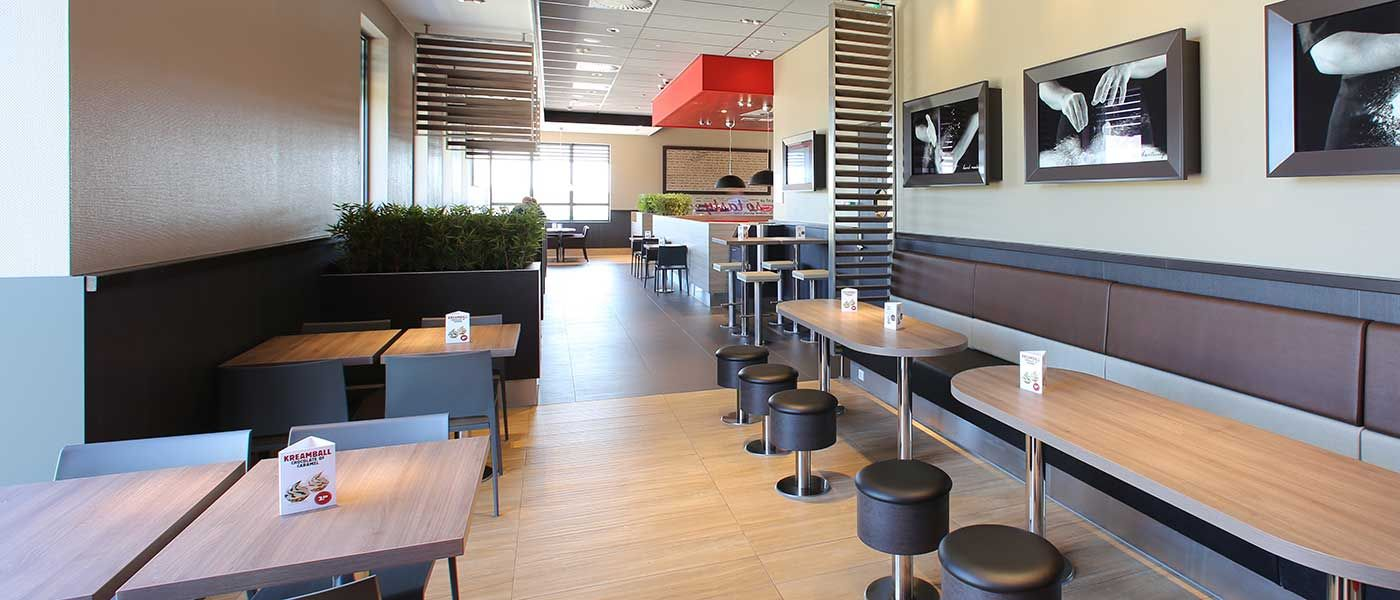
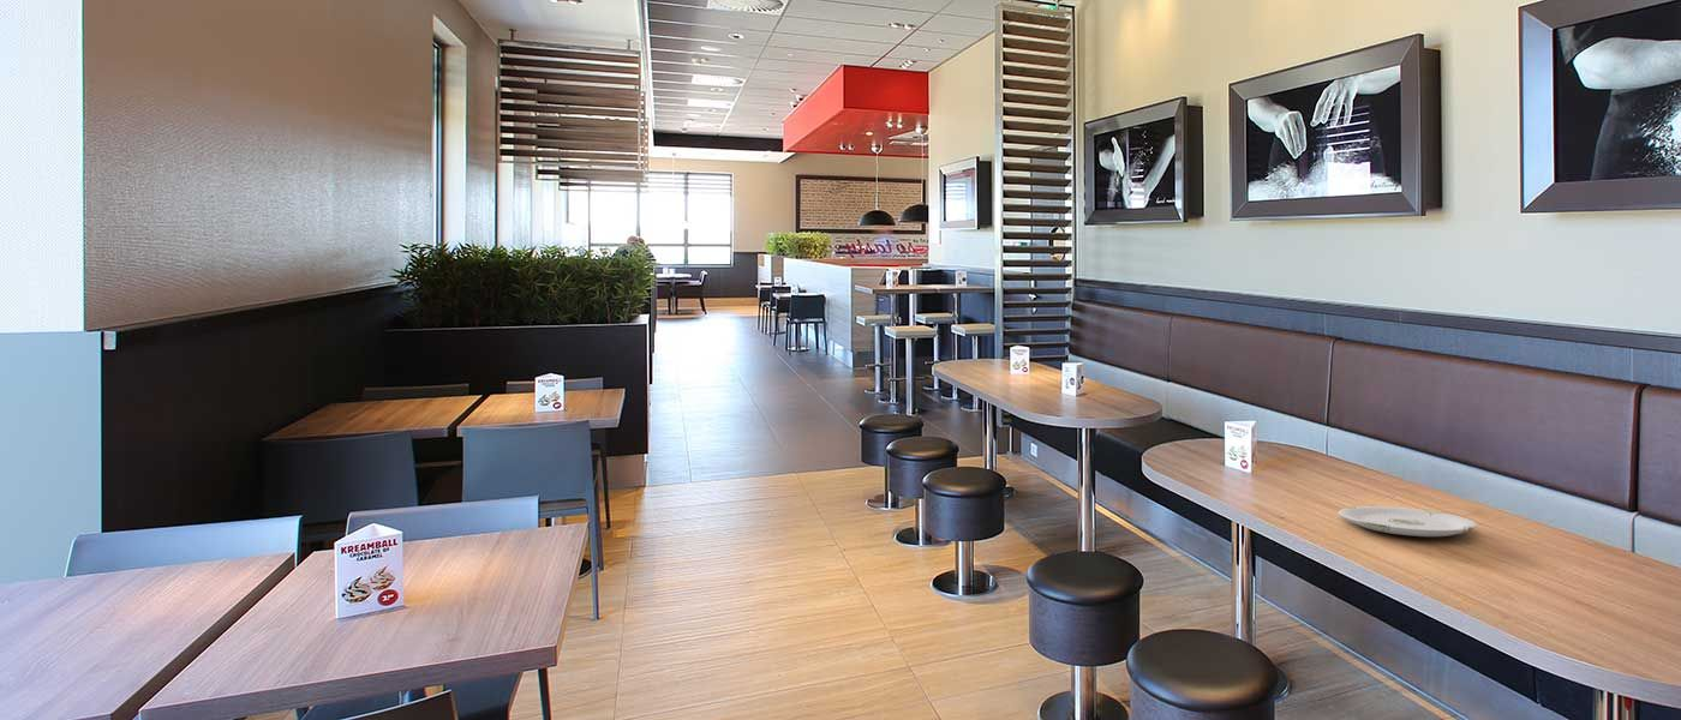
+ plate (1405, 522)
